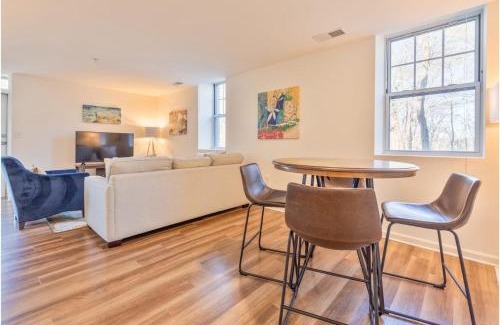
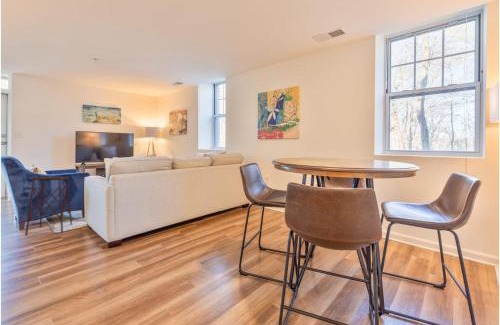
+ side table (50, 204)
